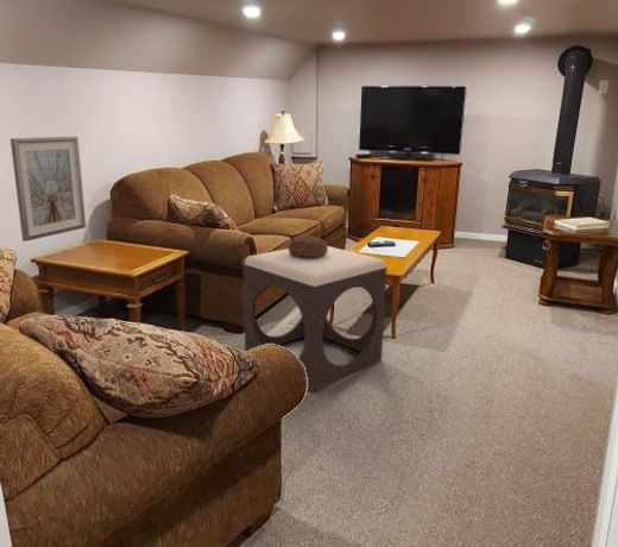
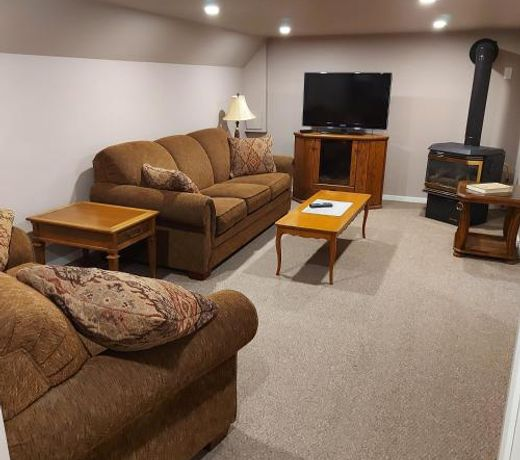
- footstool (314, 308)
- picture frame (51, 187)
- decorative bowl (308, 245)
